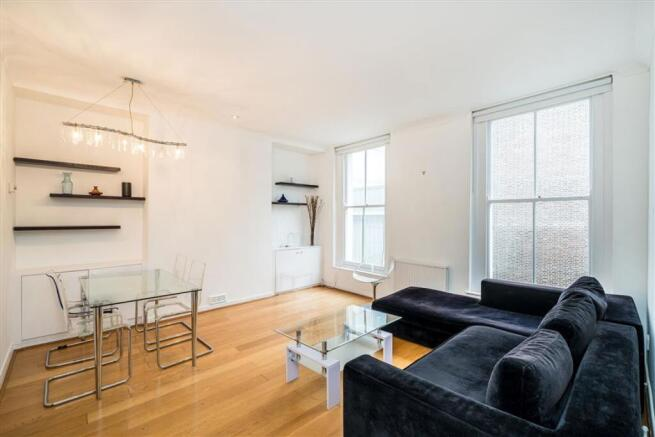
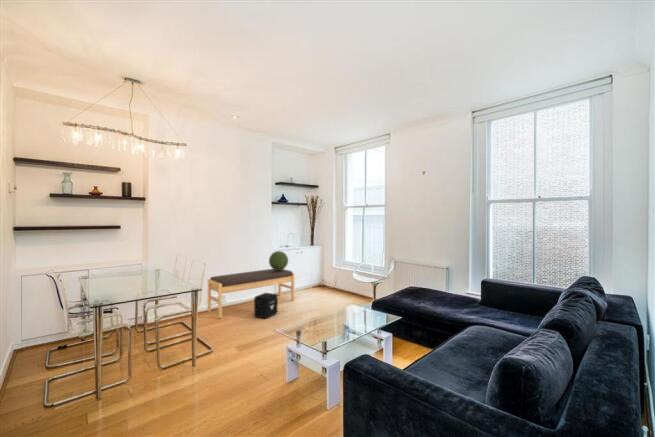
+ air purifier (266, 305)
+ decorative sphere (277, 260)
+ bench (253, 288)
